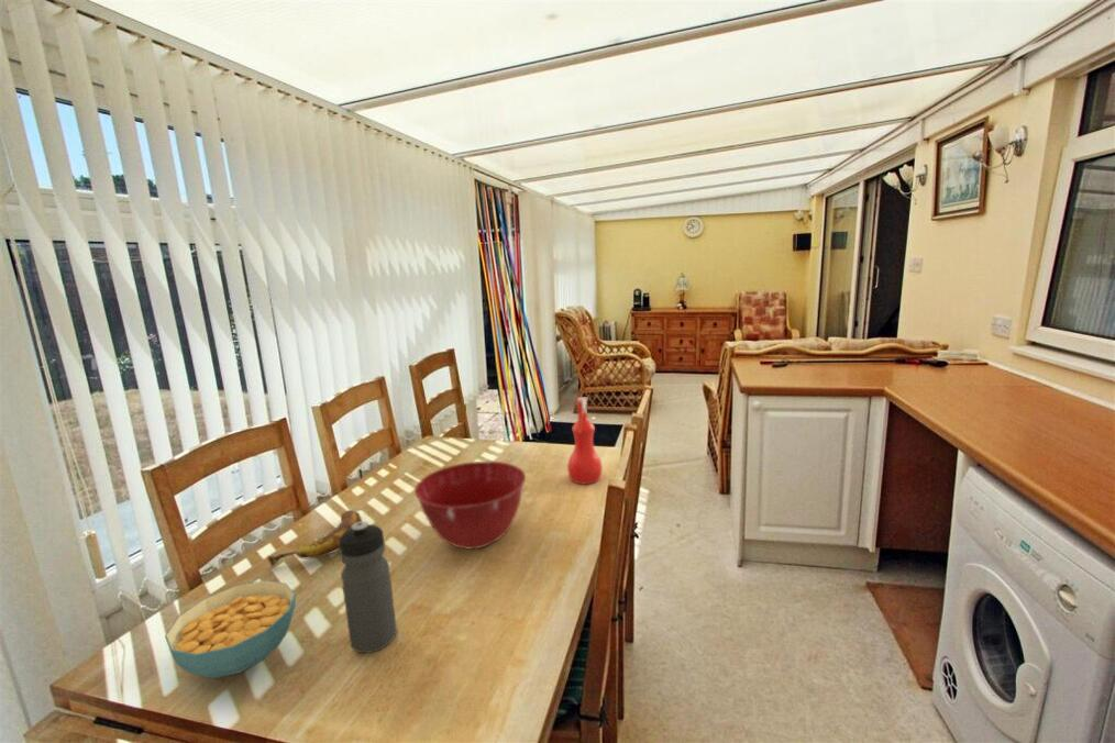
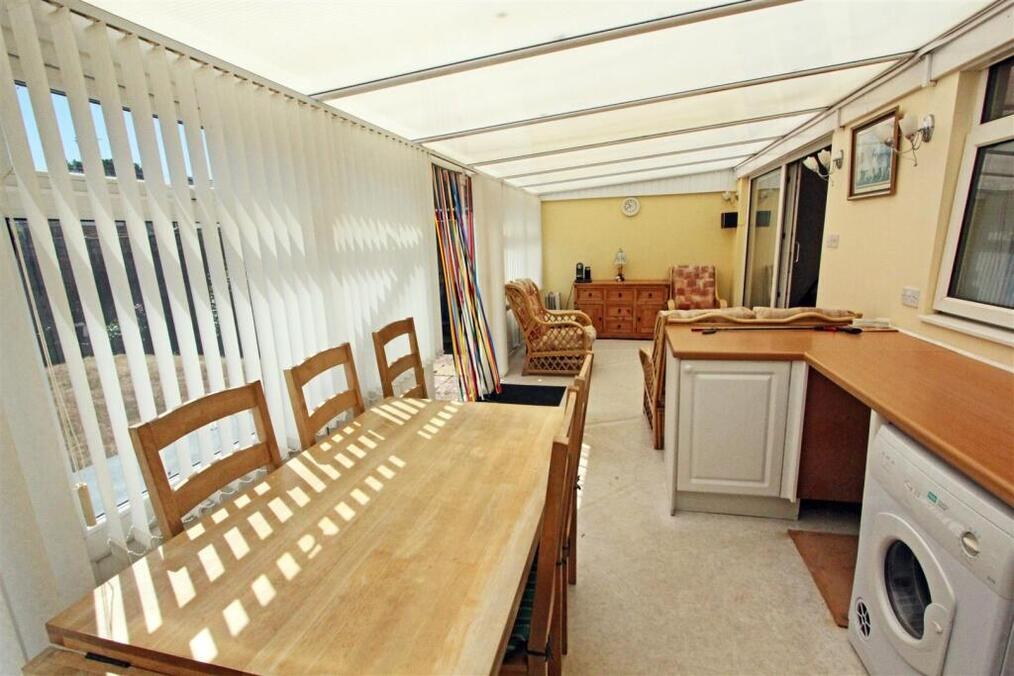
- mixing bowl (473, 508)
- water bottle (366, 583)
- banana (327, 534)
- cereal bowl (238, 636)
- spray bottle (583, 439)
